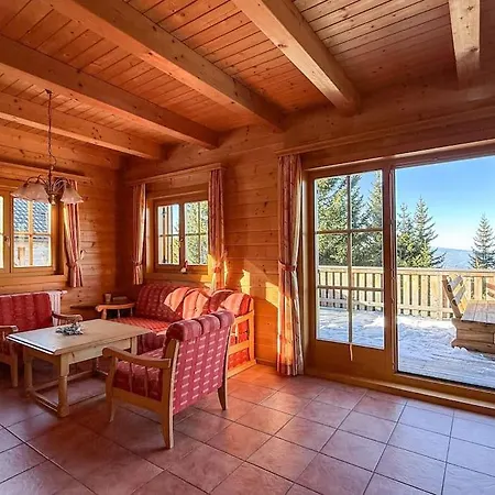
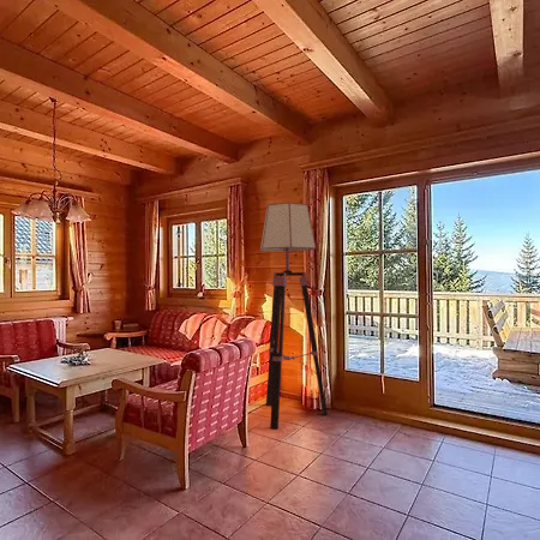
+ floor lamp (283, 310)
